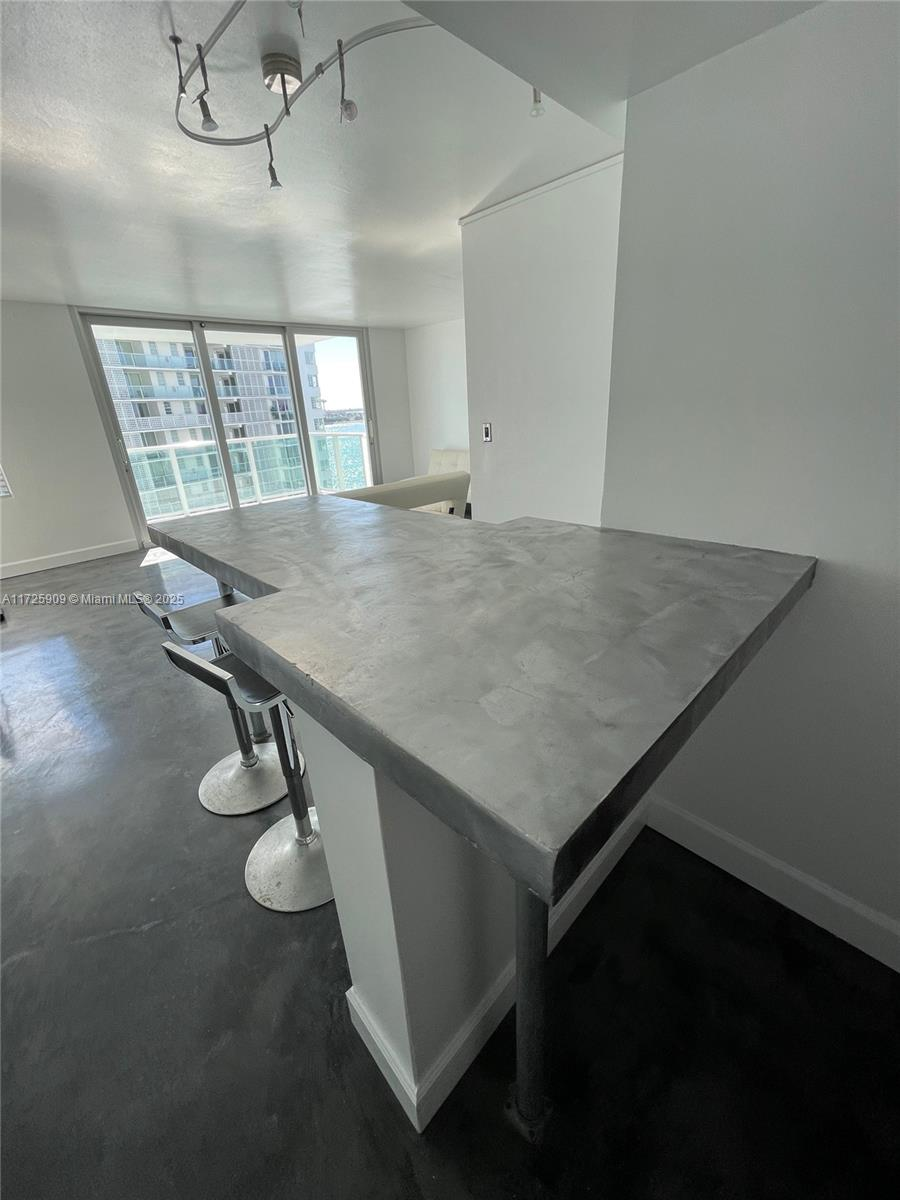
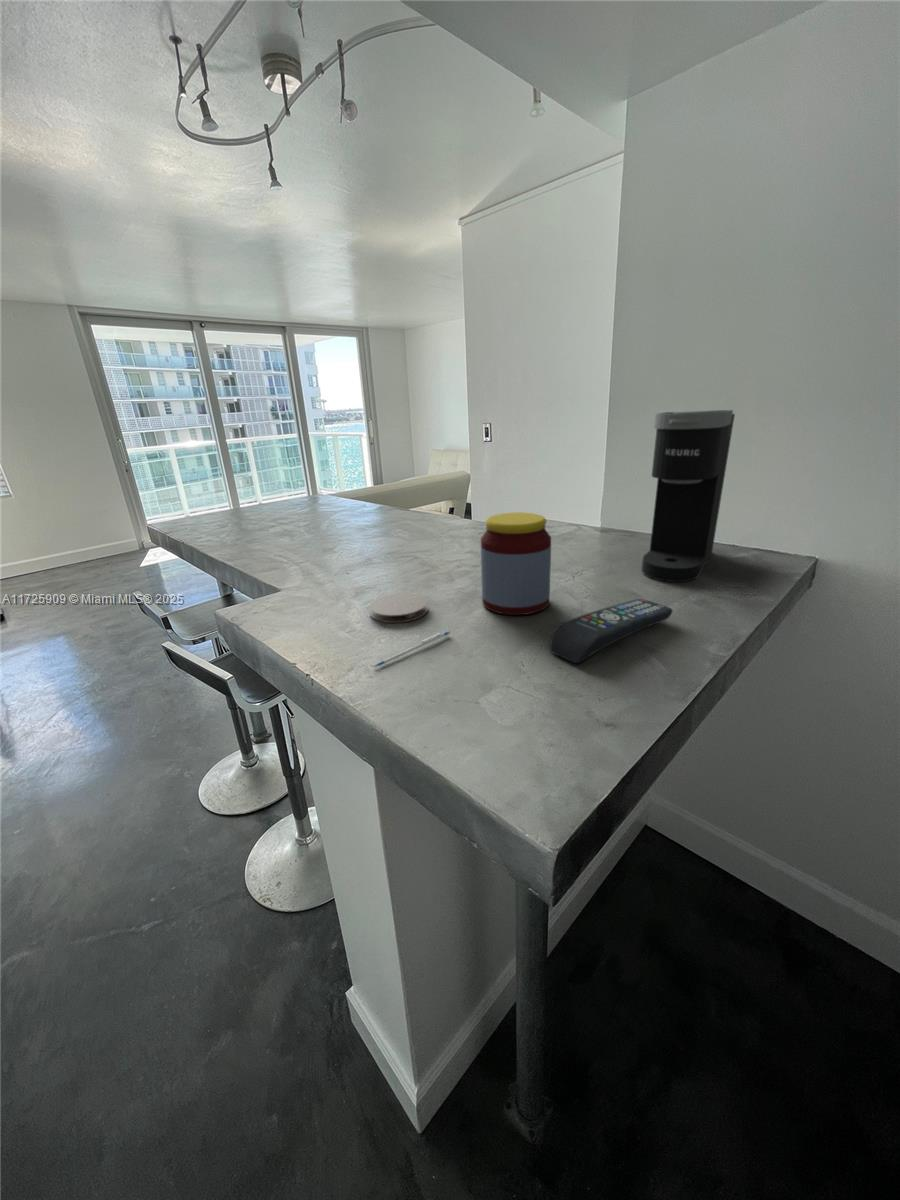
+ coffee maker (687, 491)
+ pen (413, 648)
+ remote control (613, 623)
+ jar (515, 561)
+ coaster (398, 607)
